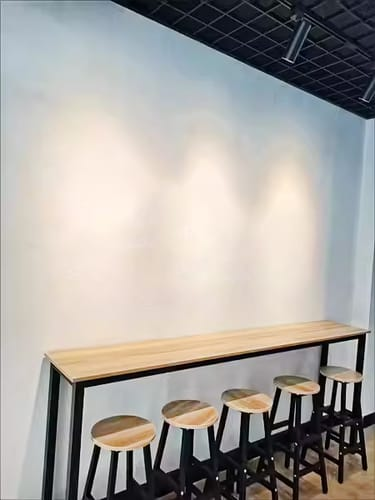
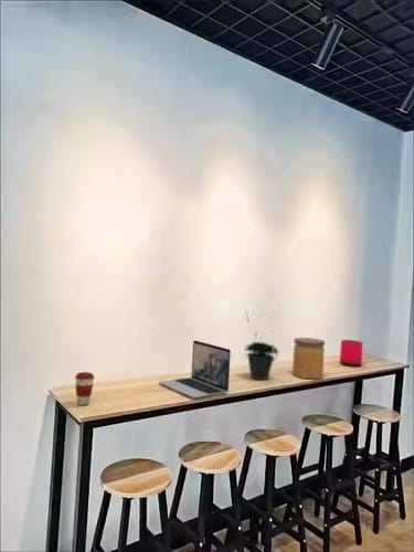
+ speaker (351, 352)
+ coffee cup (84, 389)
+ laptop (193, 367)
+ potted plant (261, 344)
+ jar (308, 358)
